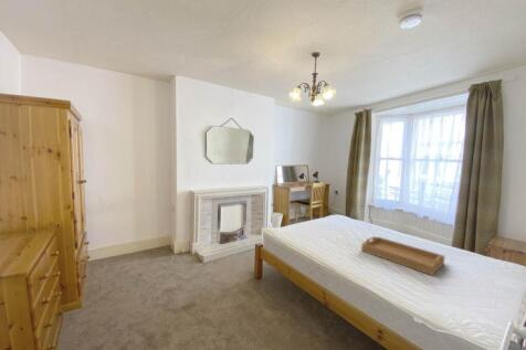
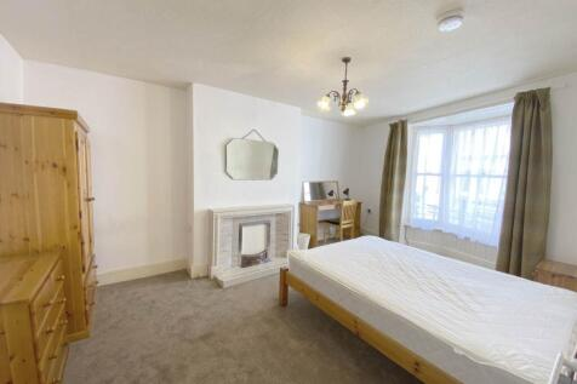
- serving tray (400, 252)
